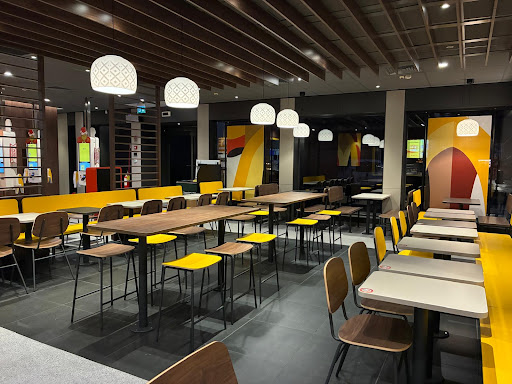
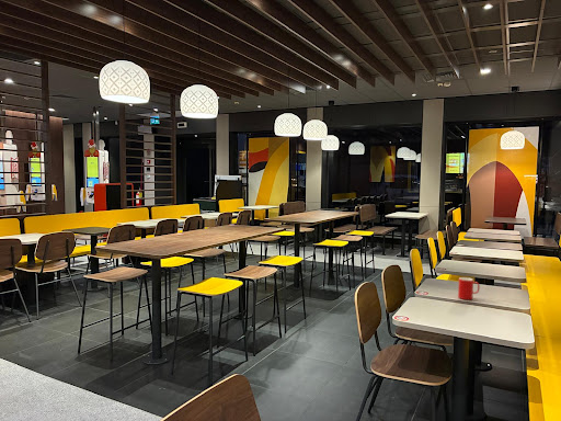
+ cup (468, 288)
